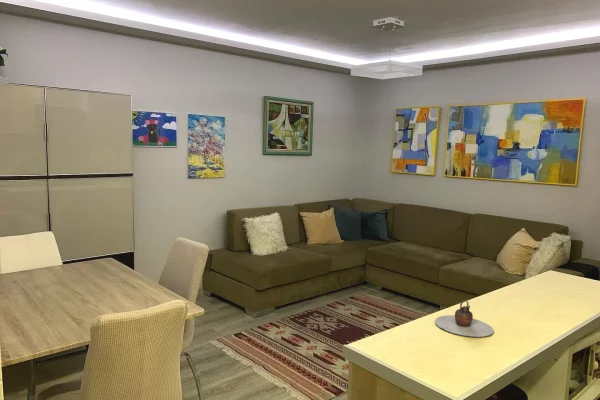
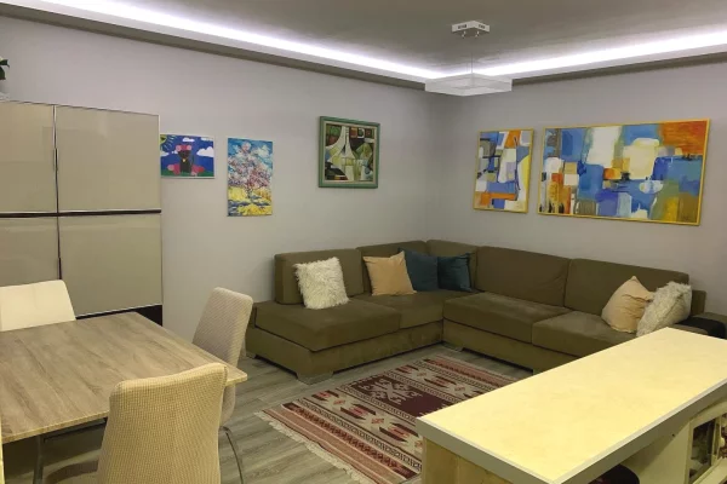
- teapot (464, 313)
